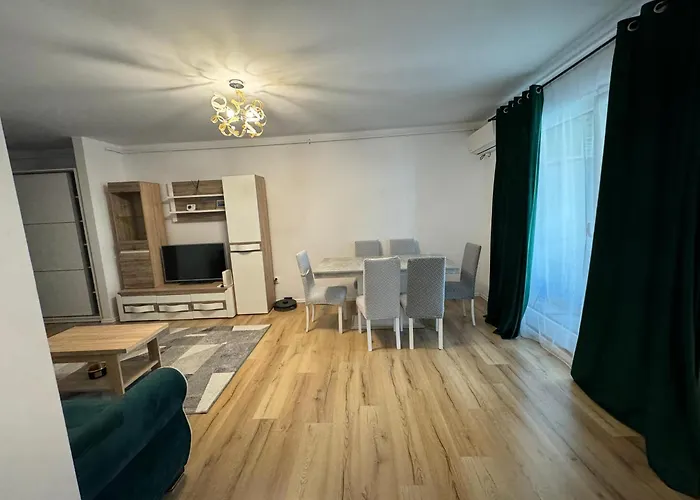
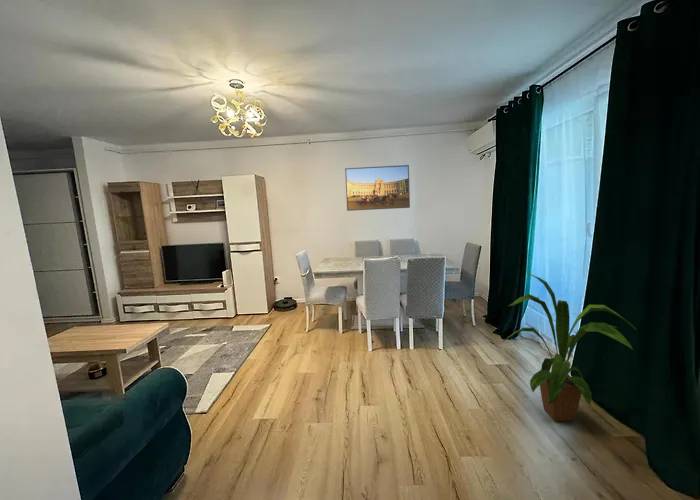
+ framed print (377, 188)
+ house plant (566, 354)
